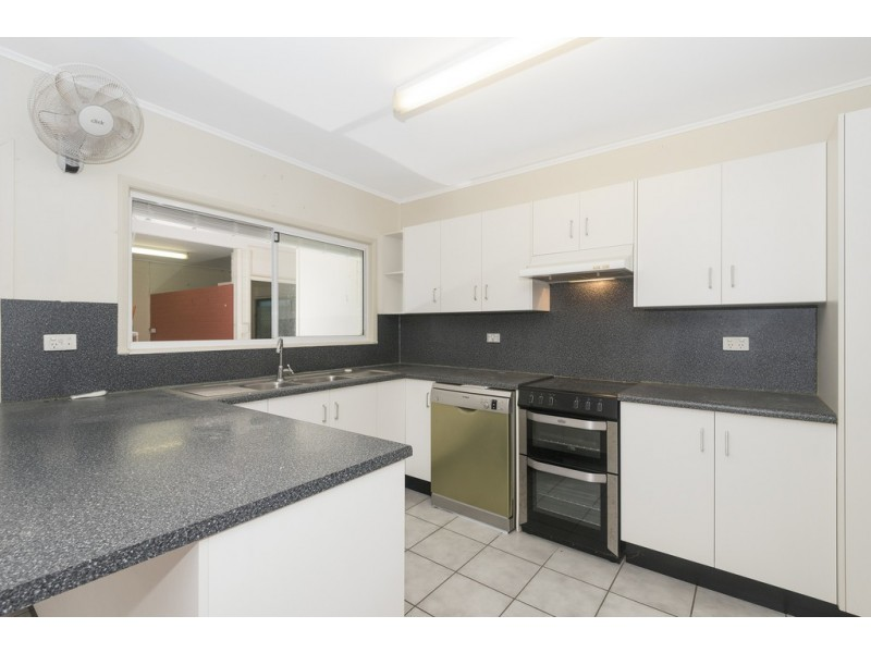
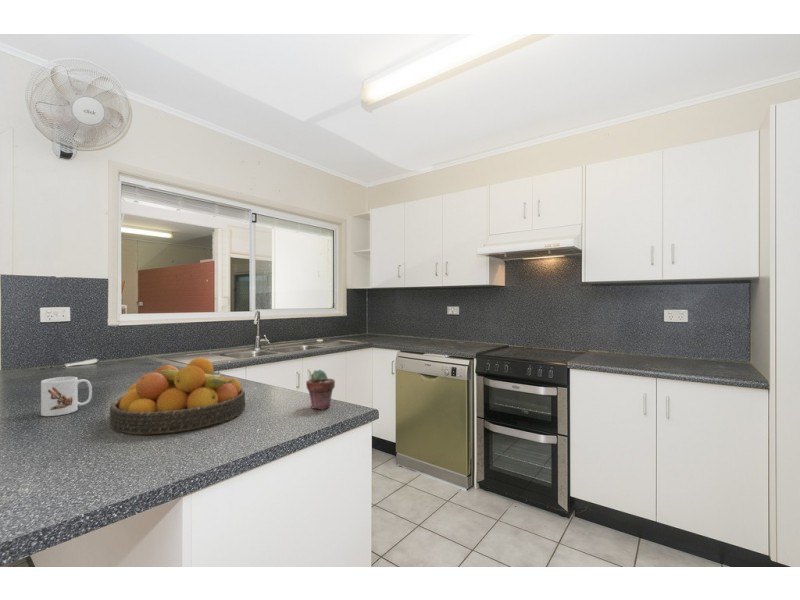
+ potted succulent (320, 388)
+ fruit bowl (182, 388)
+ mug (67, 394)
